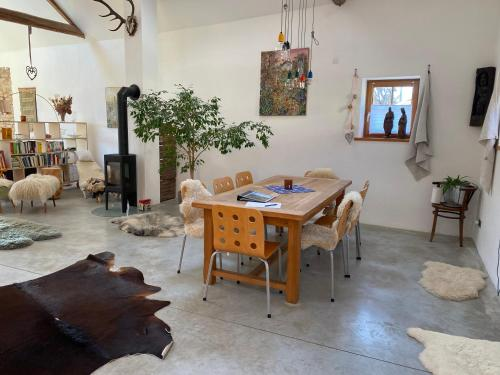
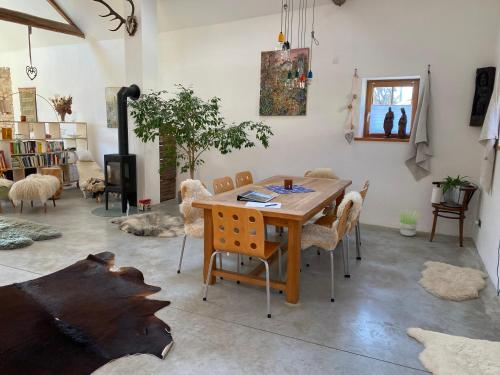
+ potted plant (408, 223)
